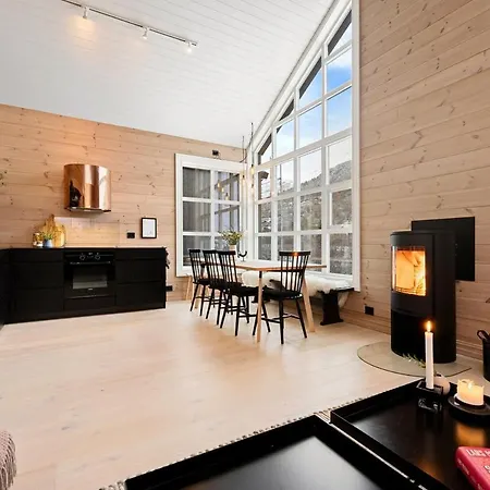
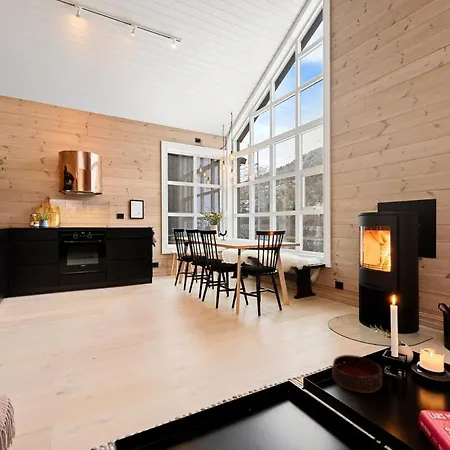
+ bowl (356, 373)
